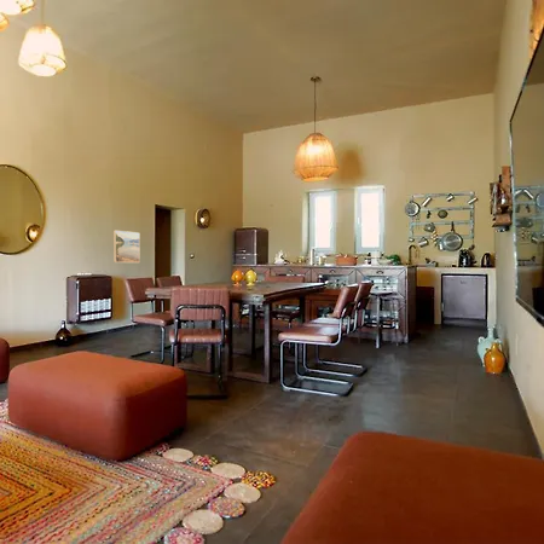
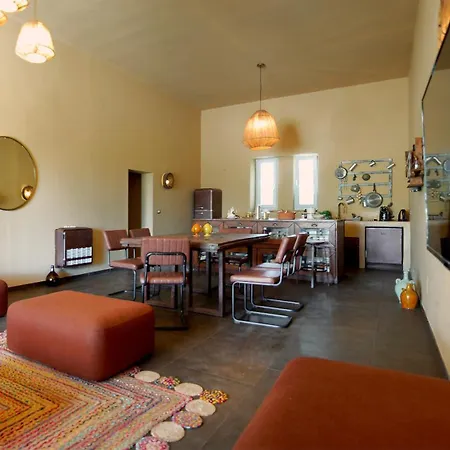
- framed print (127, 247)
